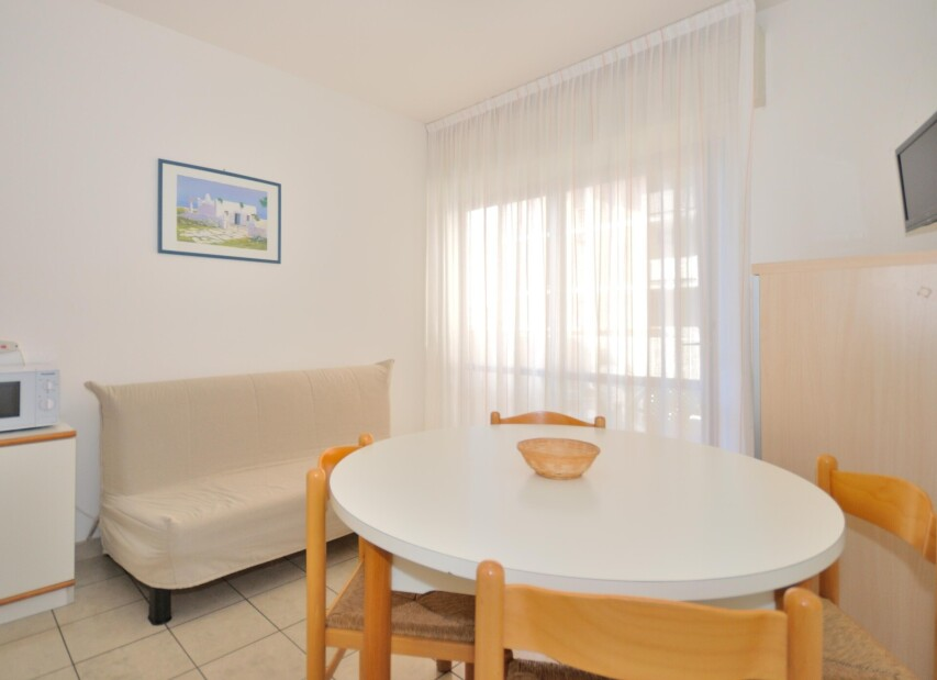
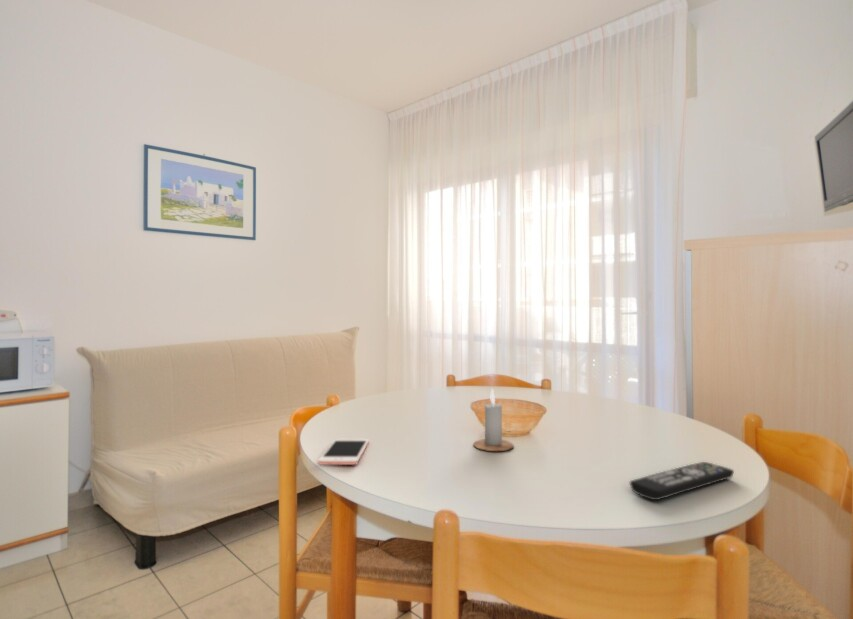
+ remote control (683, 479)
+ cell phone (345, 450)
+ candle (493, 416)
